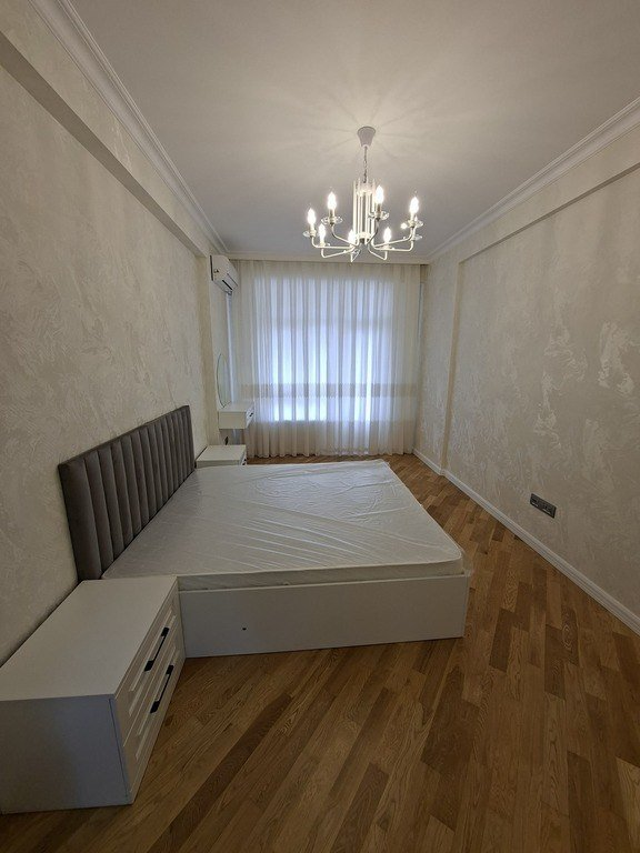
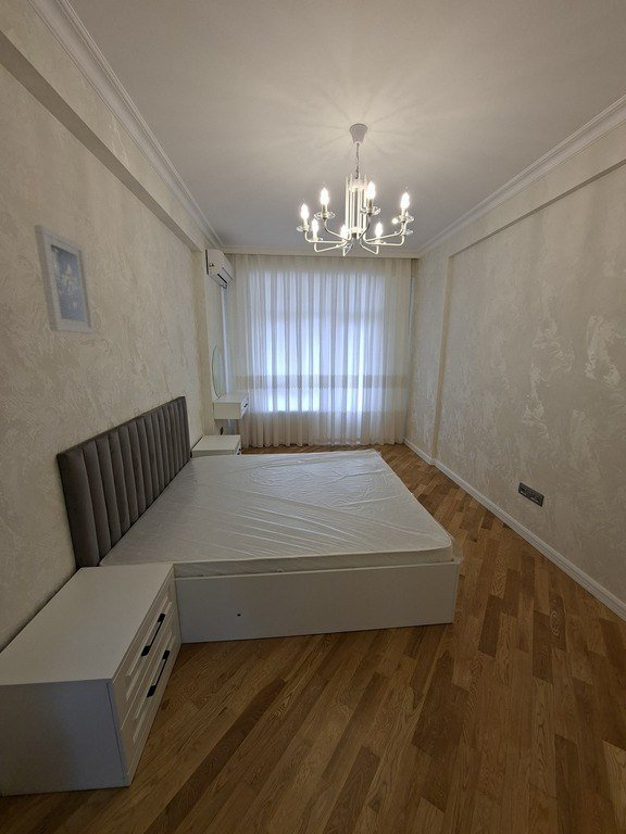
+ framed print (67, 286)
